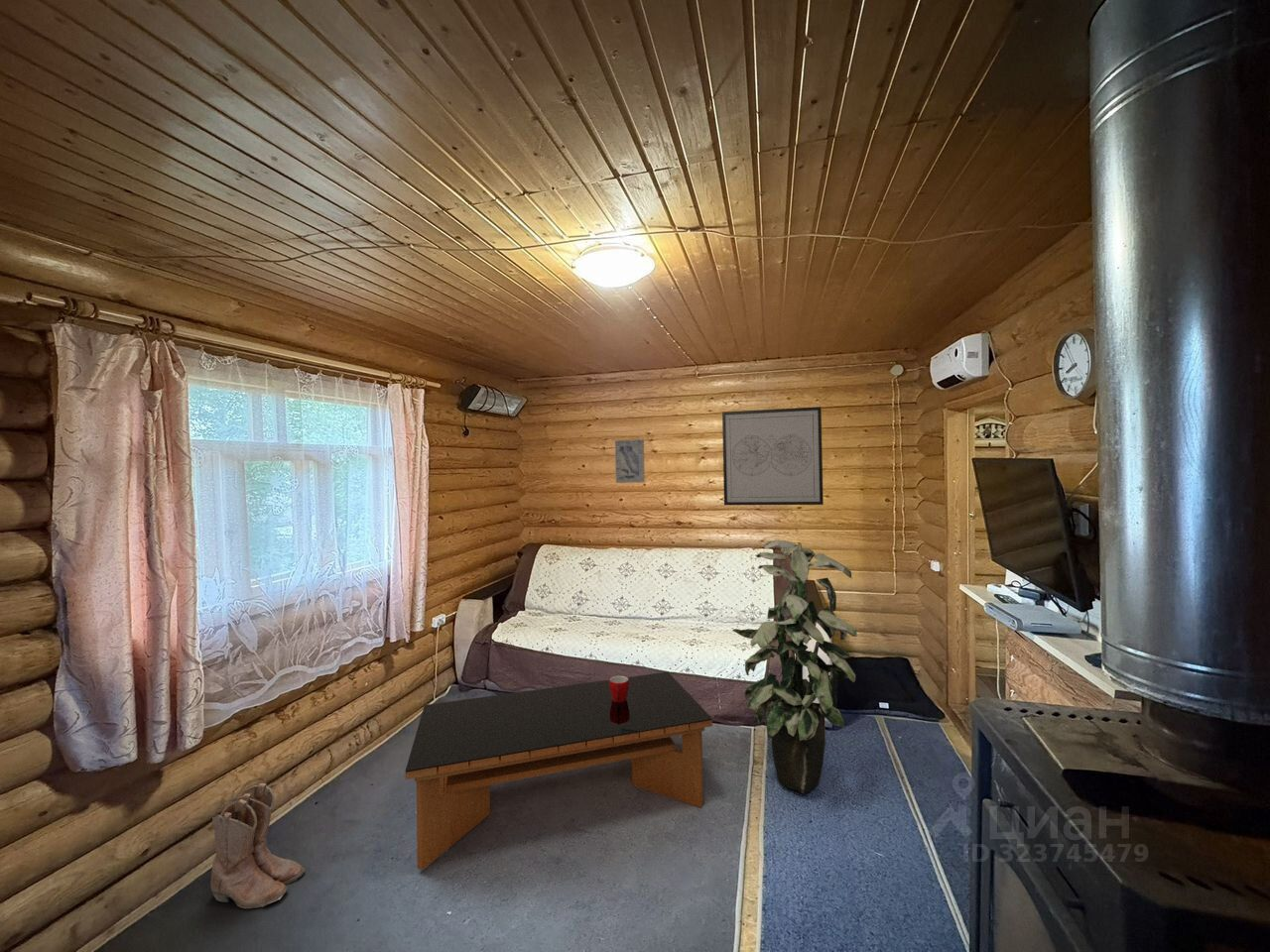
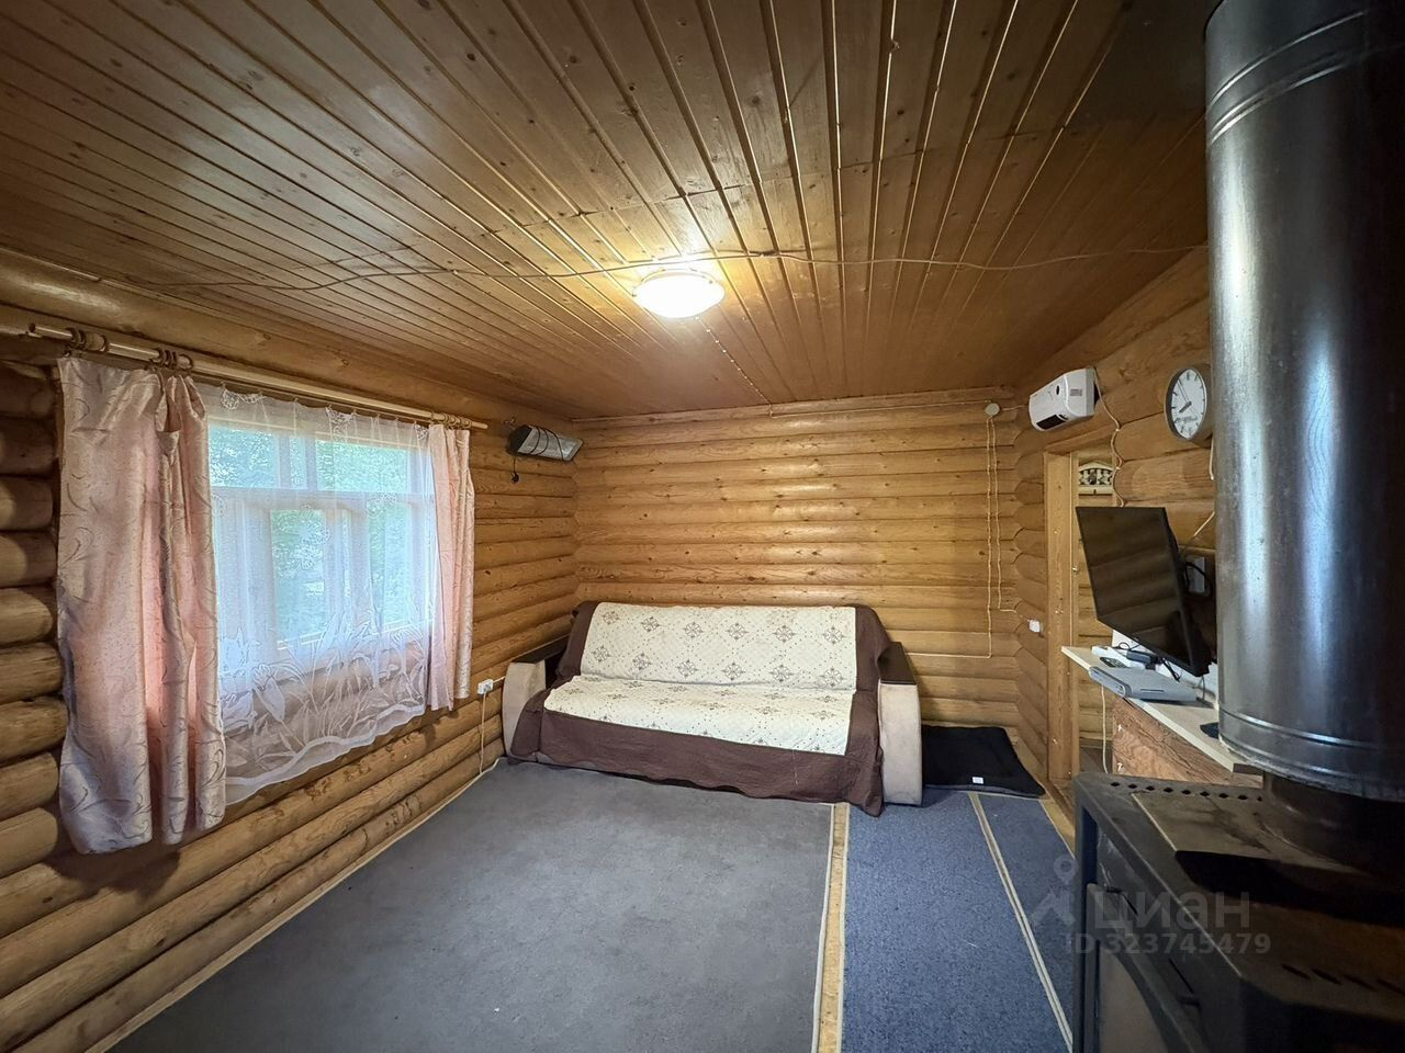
- boots (259, 840)
- mug (618, 690)
- coffee table (563, 755)
- wall art (629, 461)
- indoor plant (793, 657)
- wall art (771, 457)
